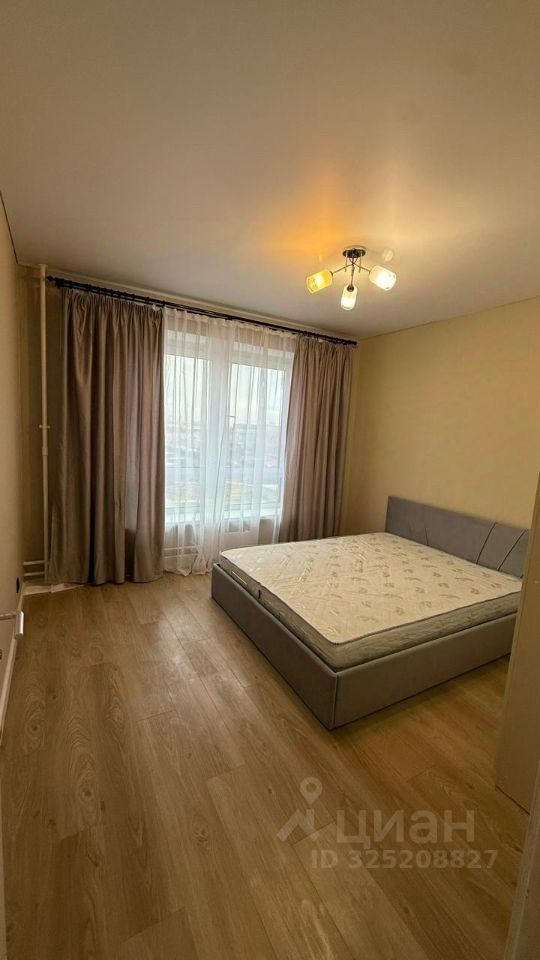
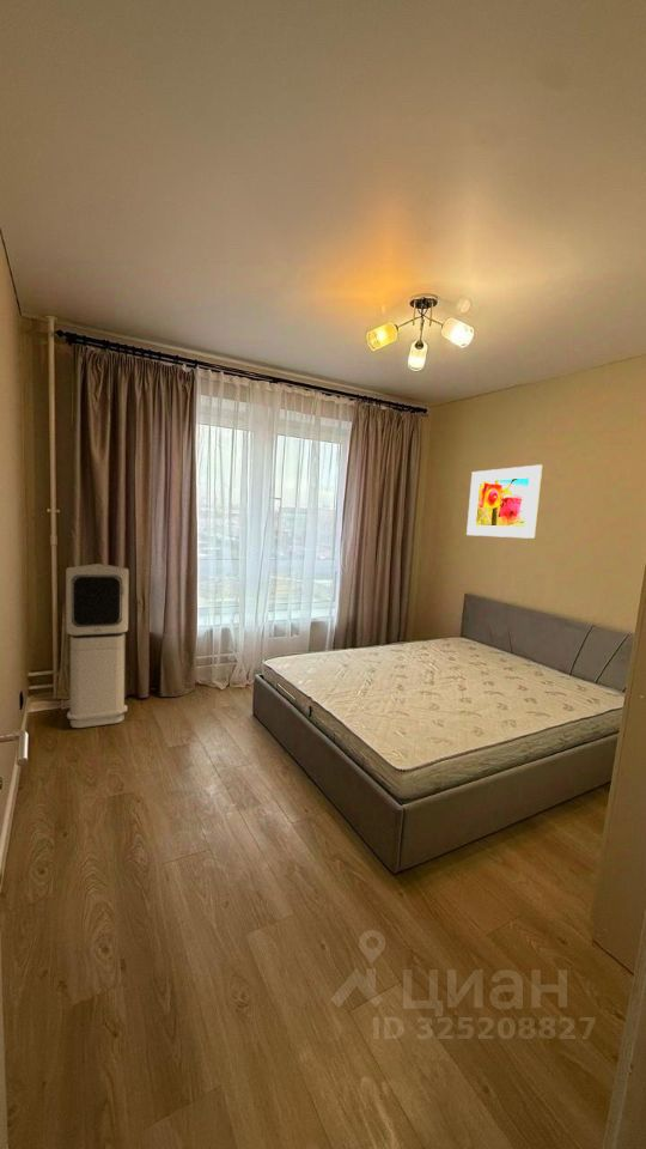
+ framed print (501, 503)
+ air purifier (98, 642)
